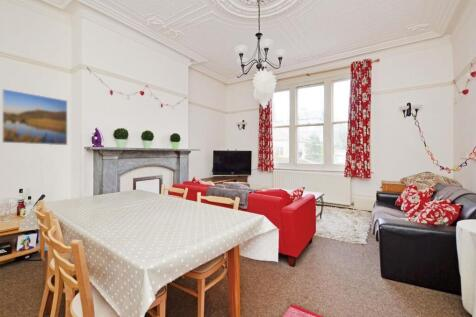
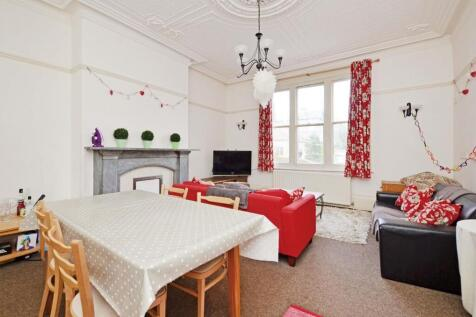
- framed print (37, 119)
